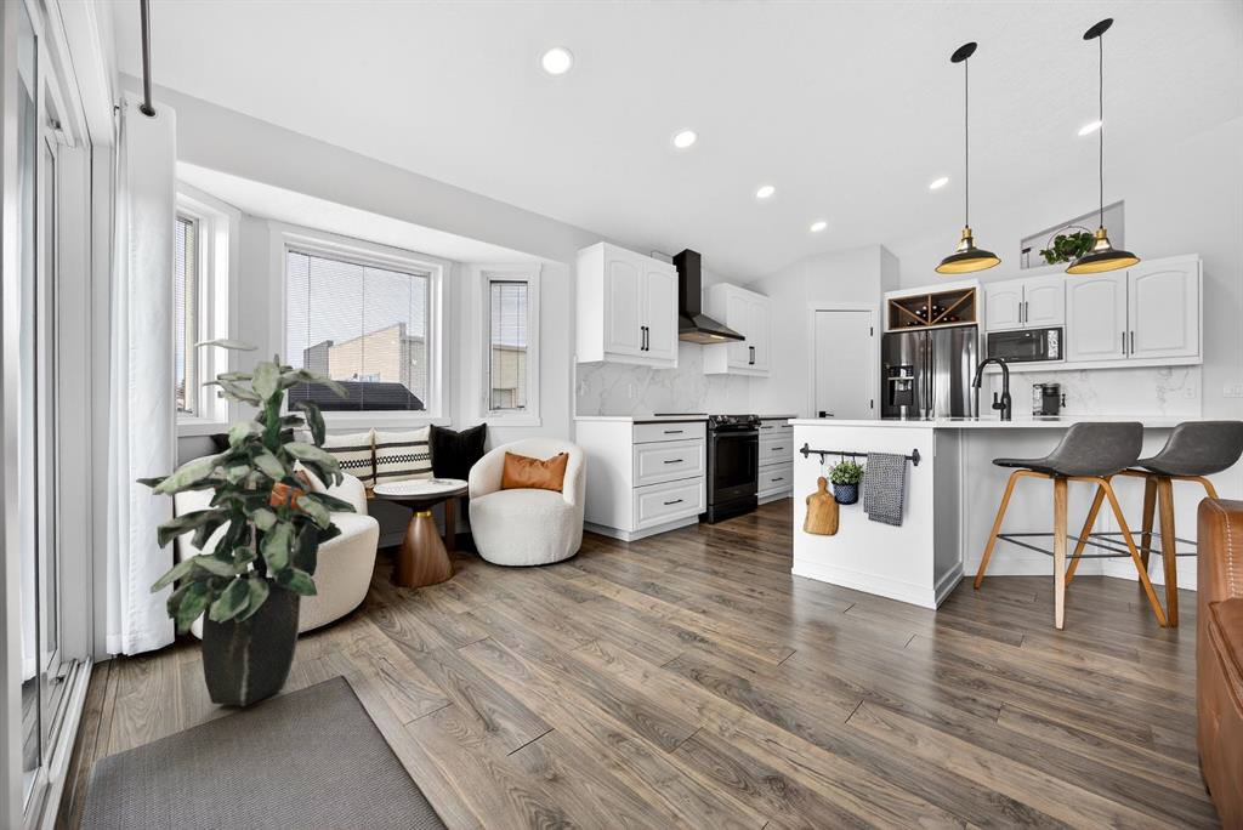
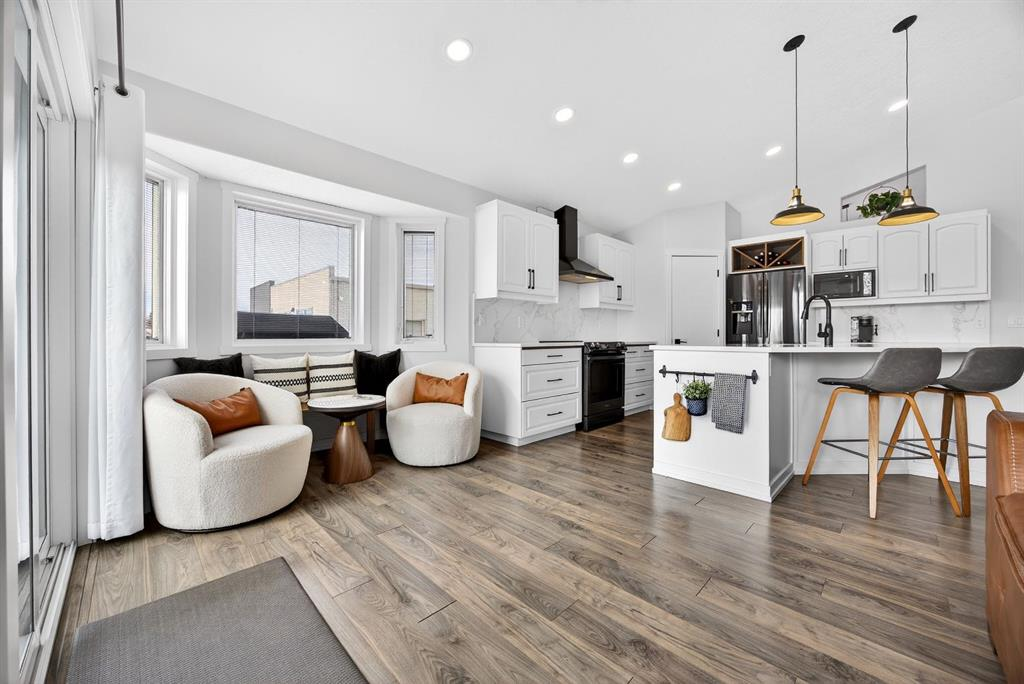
- indoor plant (252, 515)
